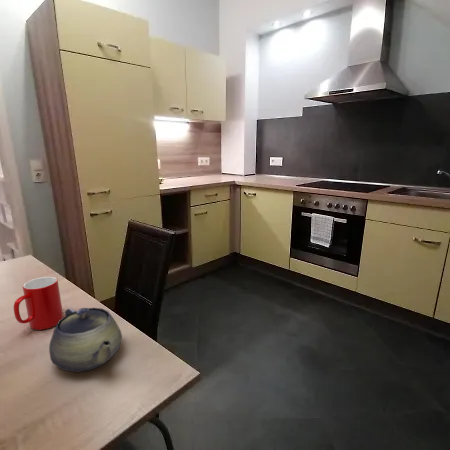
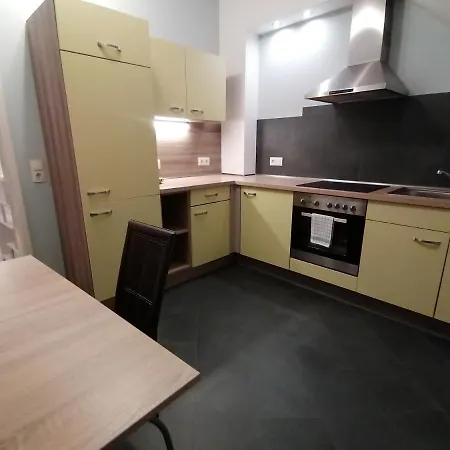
- cup (36, 305)
- teapot (87, 335)
